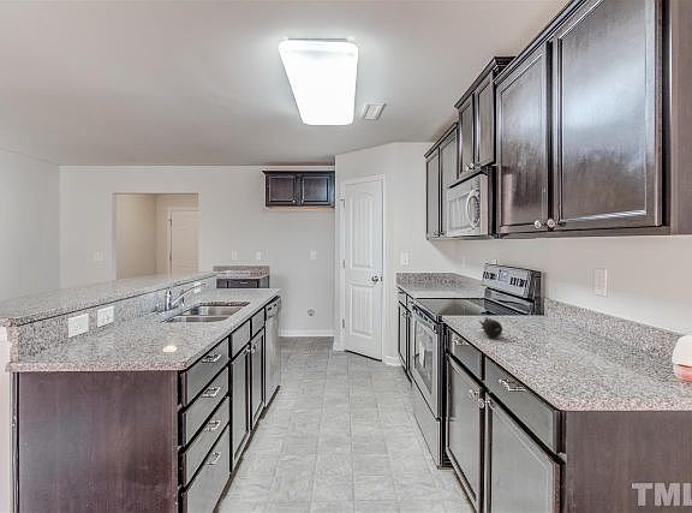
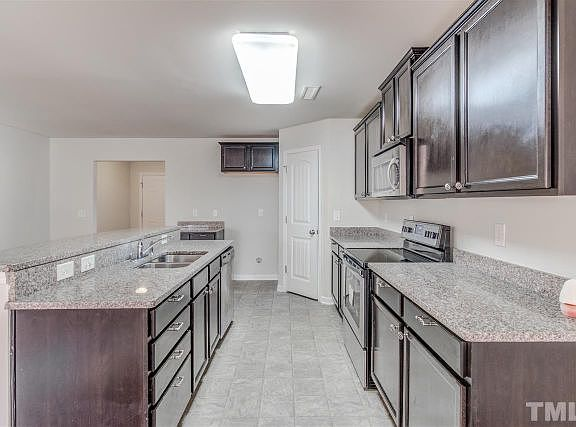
- fruit (490, 327)
